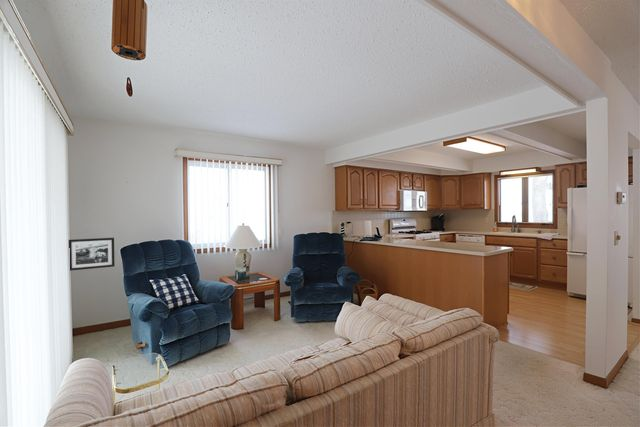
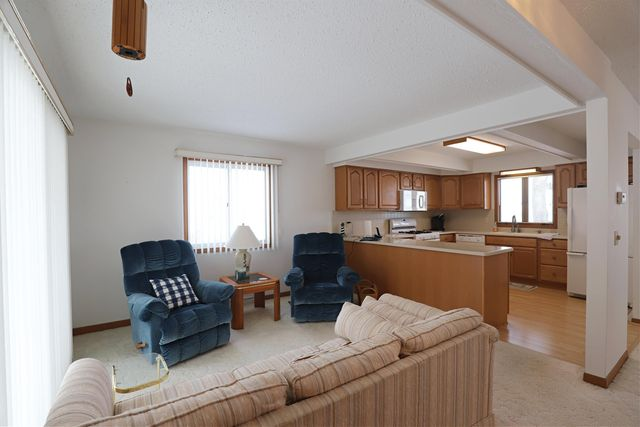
- picture frame (92, 253)
